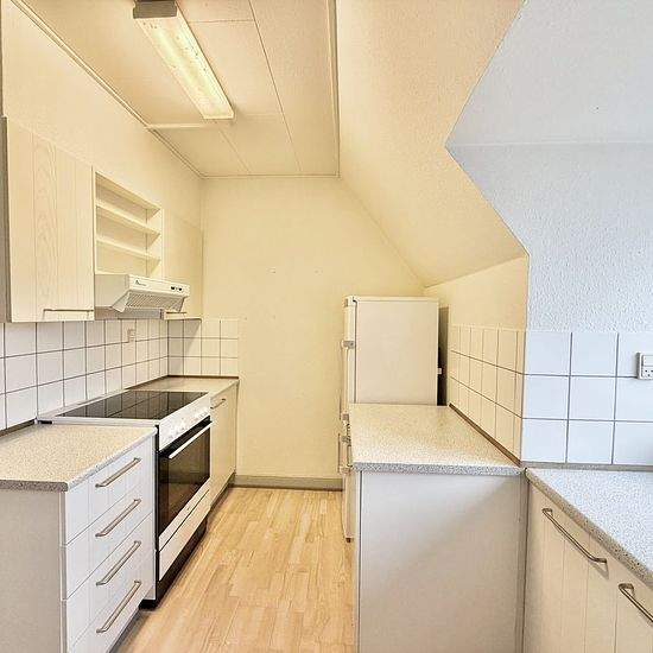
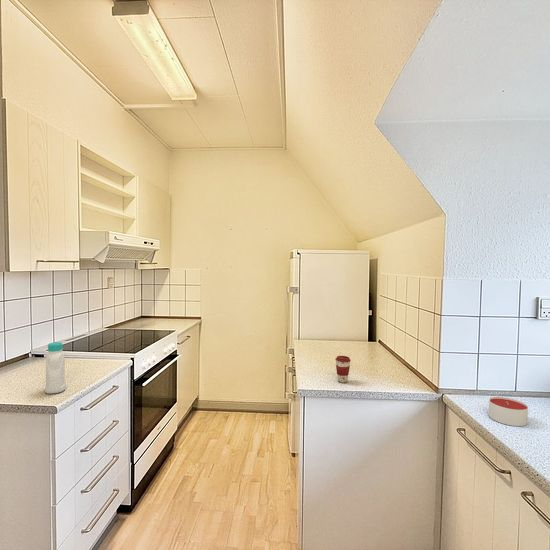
+ candle (507, 410)
+ coffee cup (342, 369)
+ bottle (55, 366)
